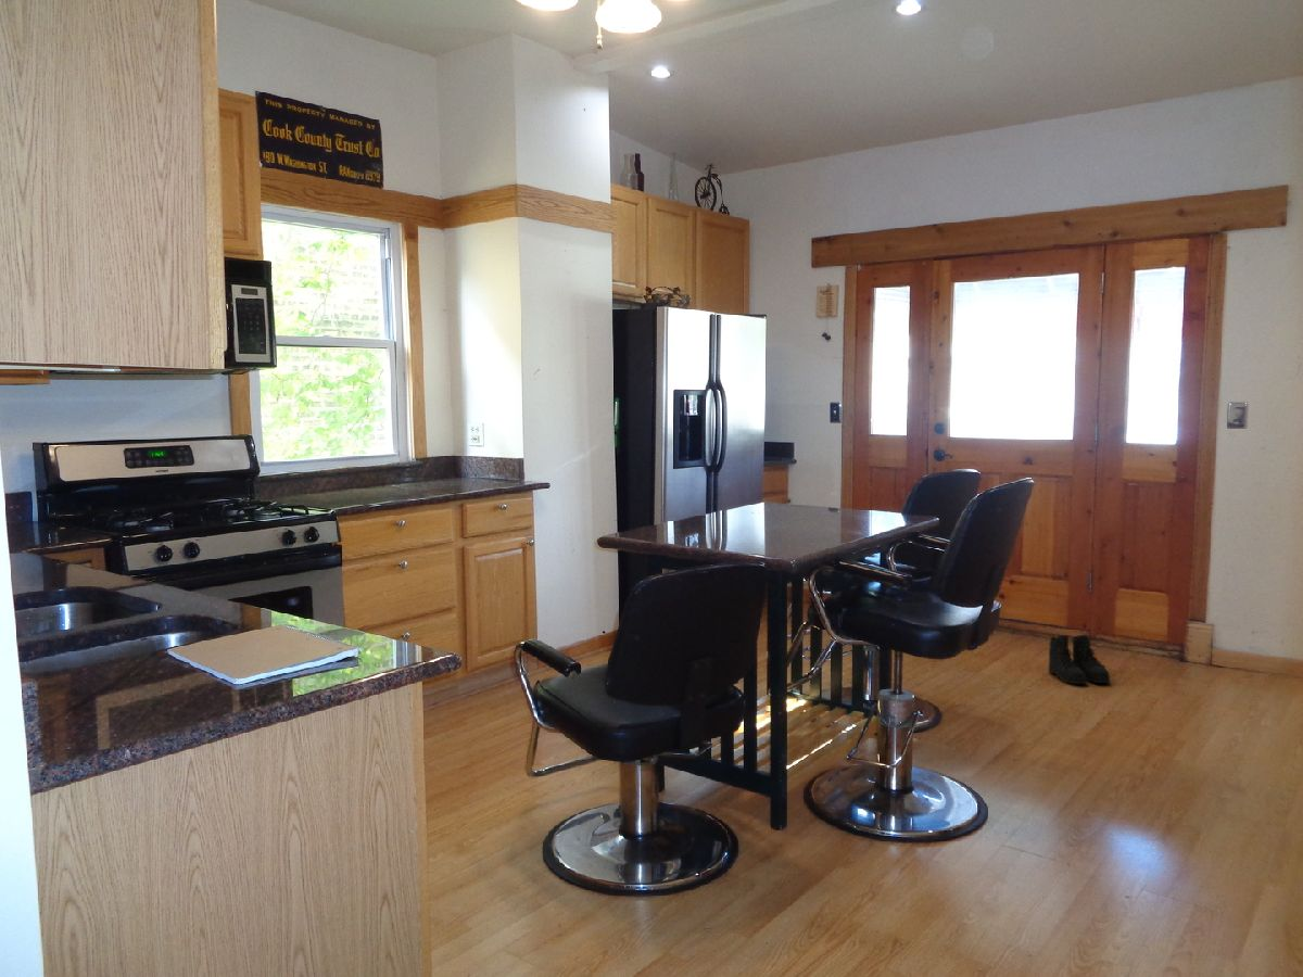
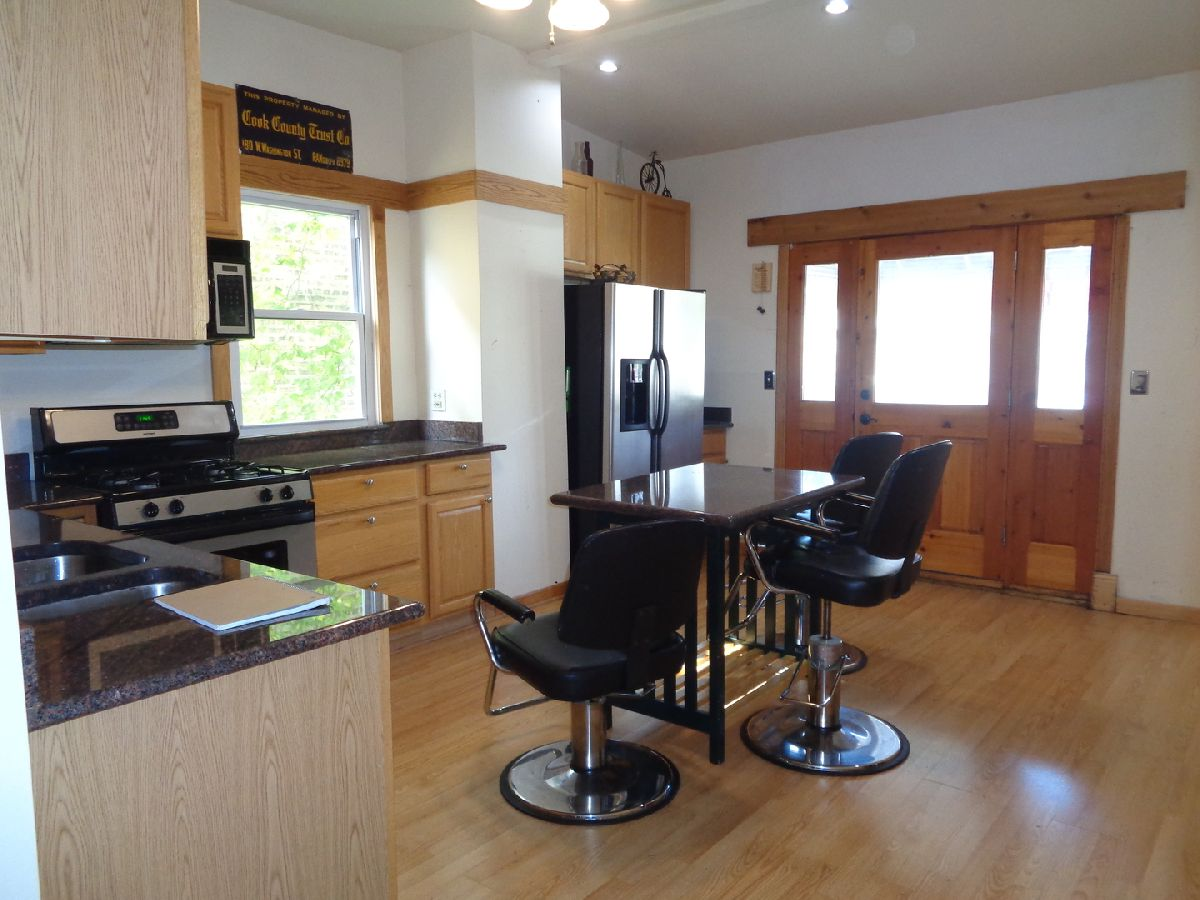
- boots (1078, 657)
